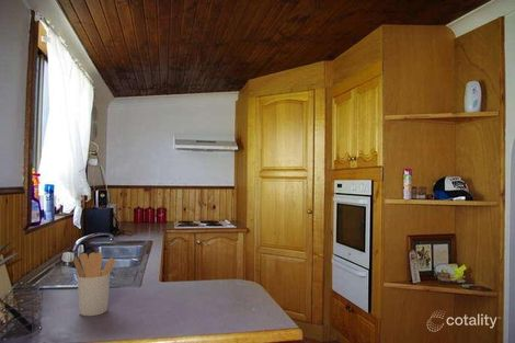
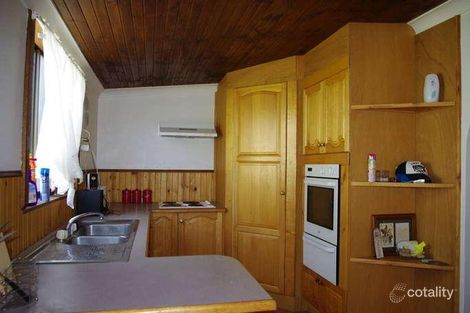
- utensil holder (92, 281)
